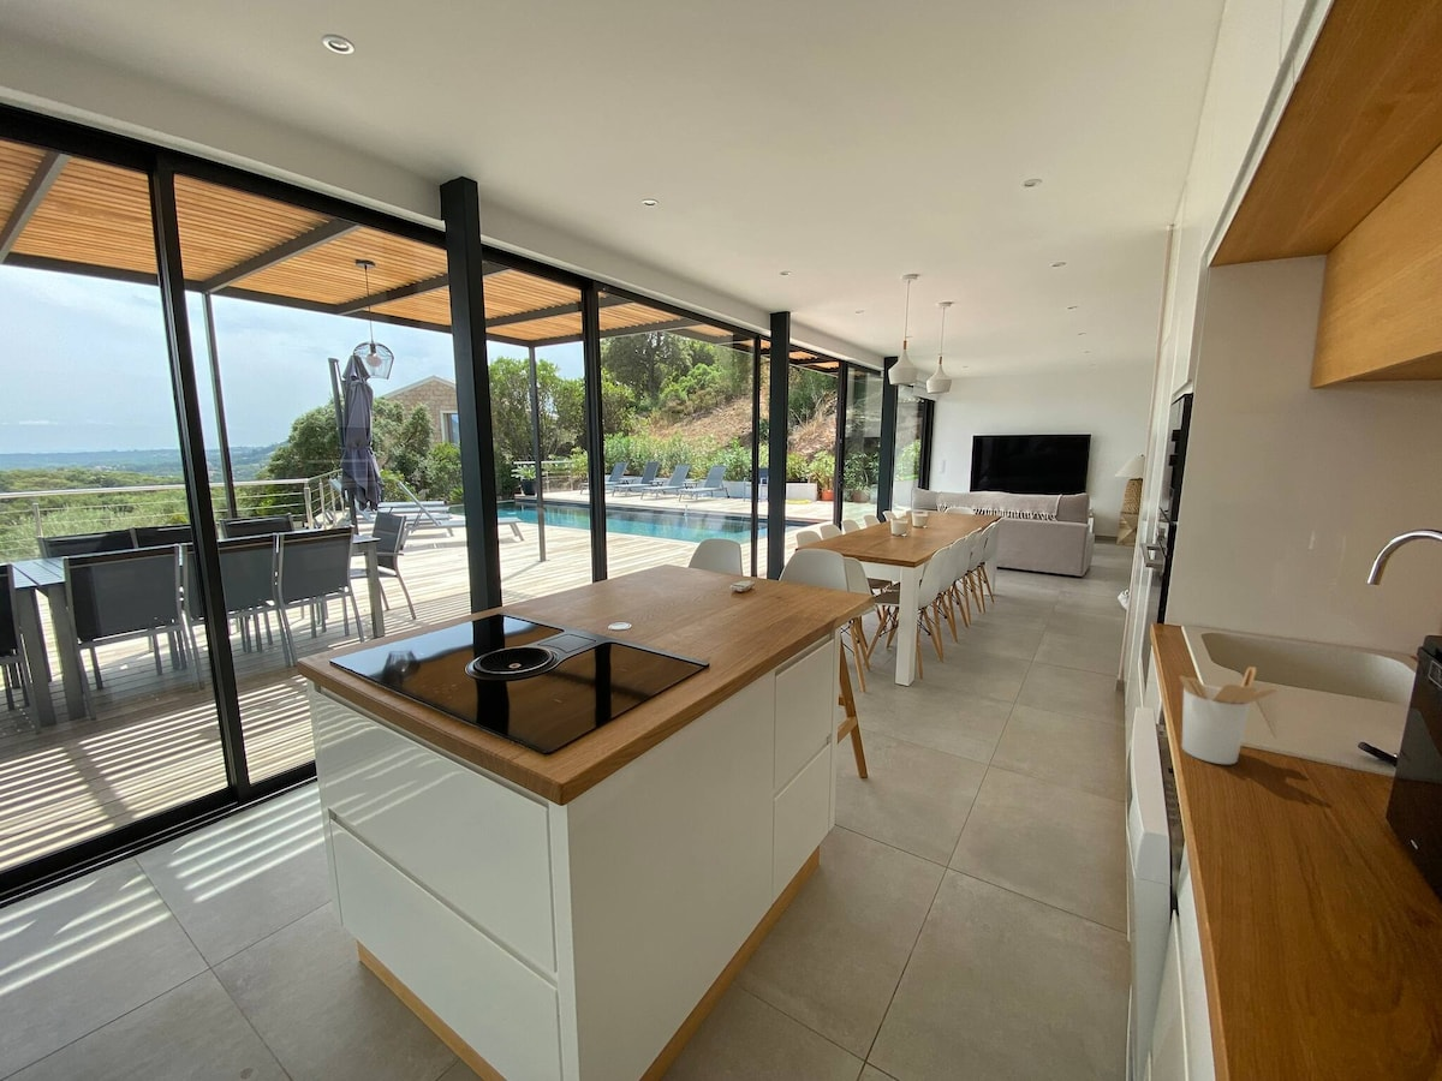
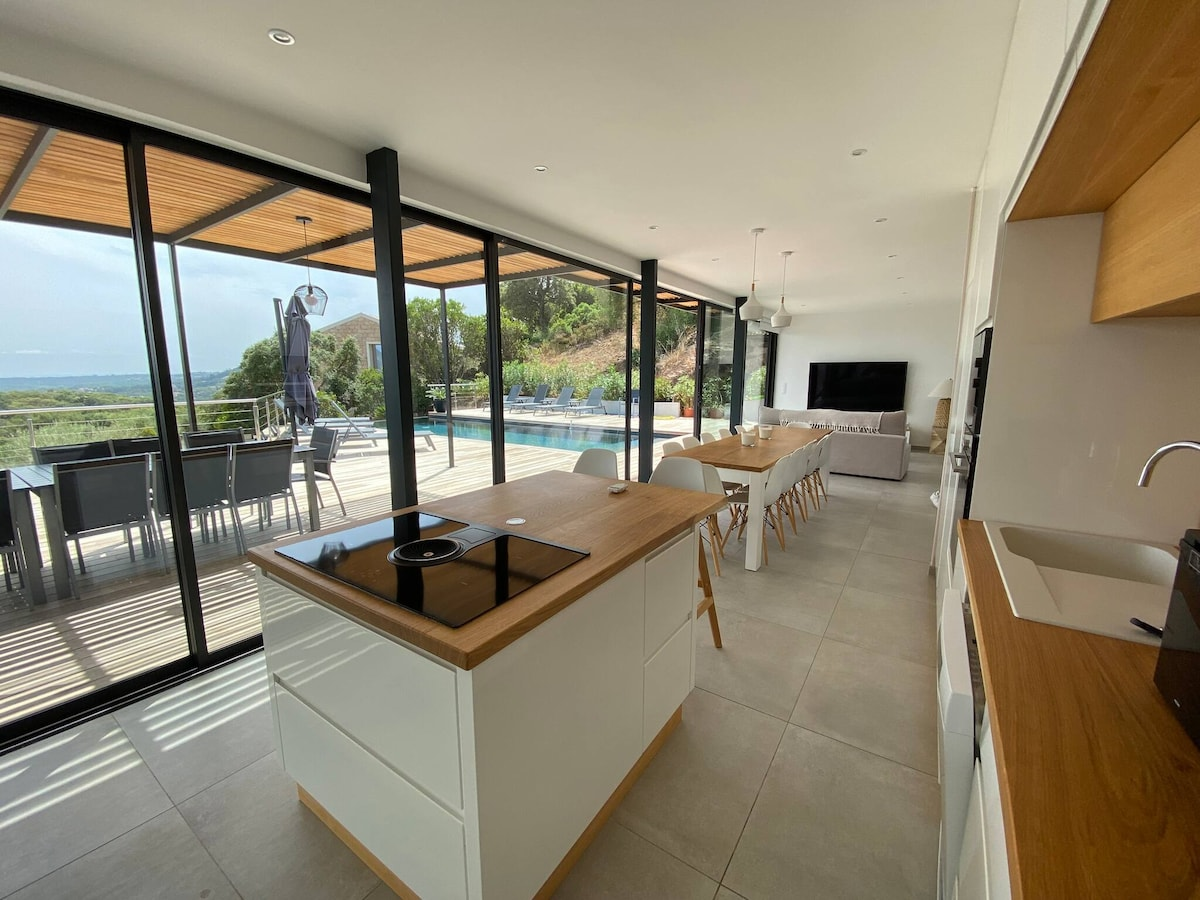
- utensil holder (1223, 715)
